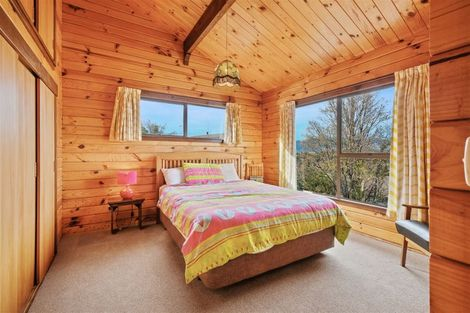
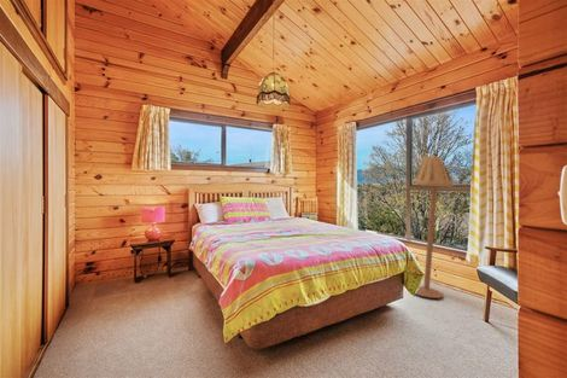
+ floor lamp (431, 222)
